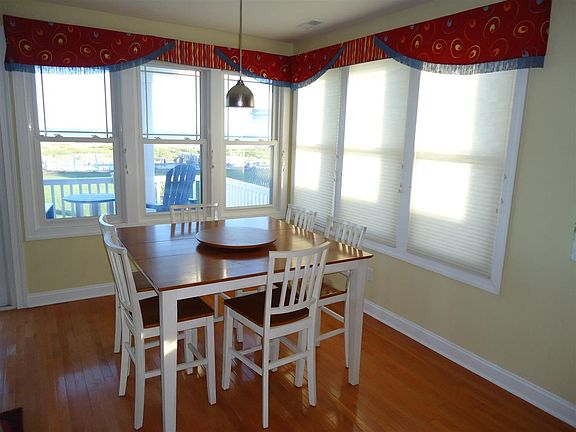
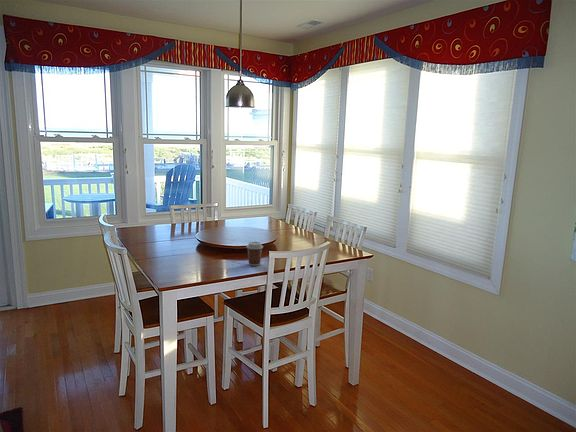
+ coffee cup (254, 253)
